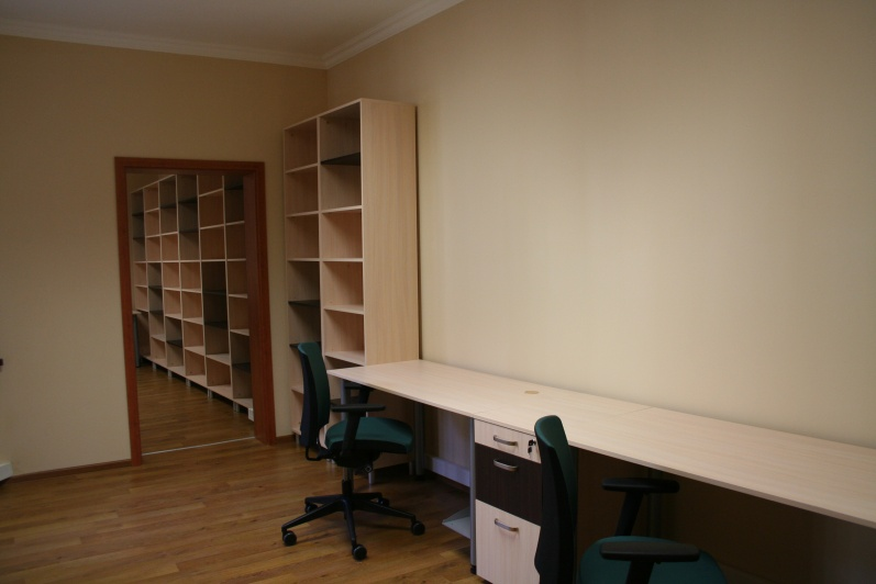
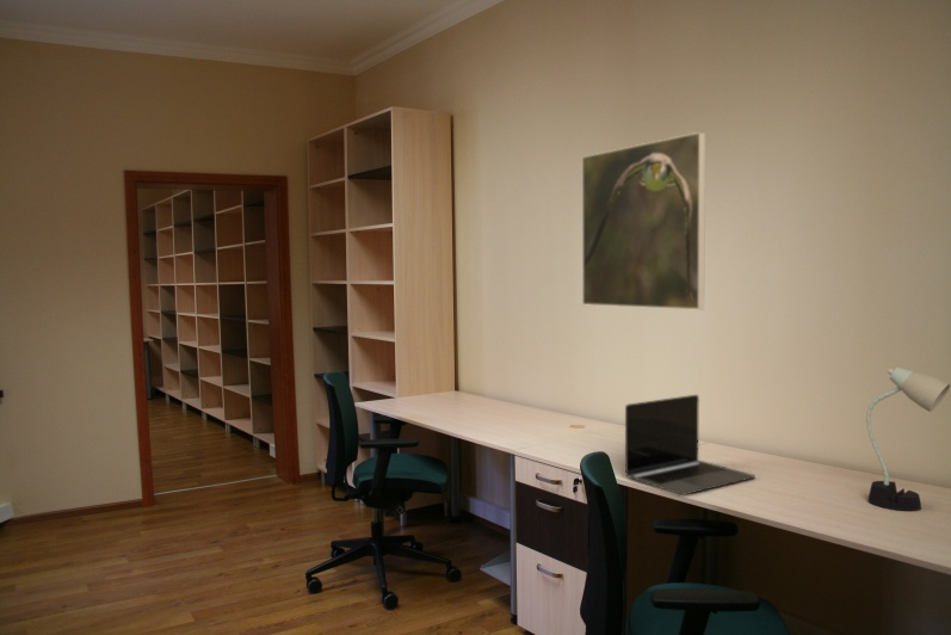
+ desk lamp (877, 446)
+ laptop (690, 442)
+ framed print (637, 227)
